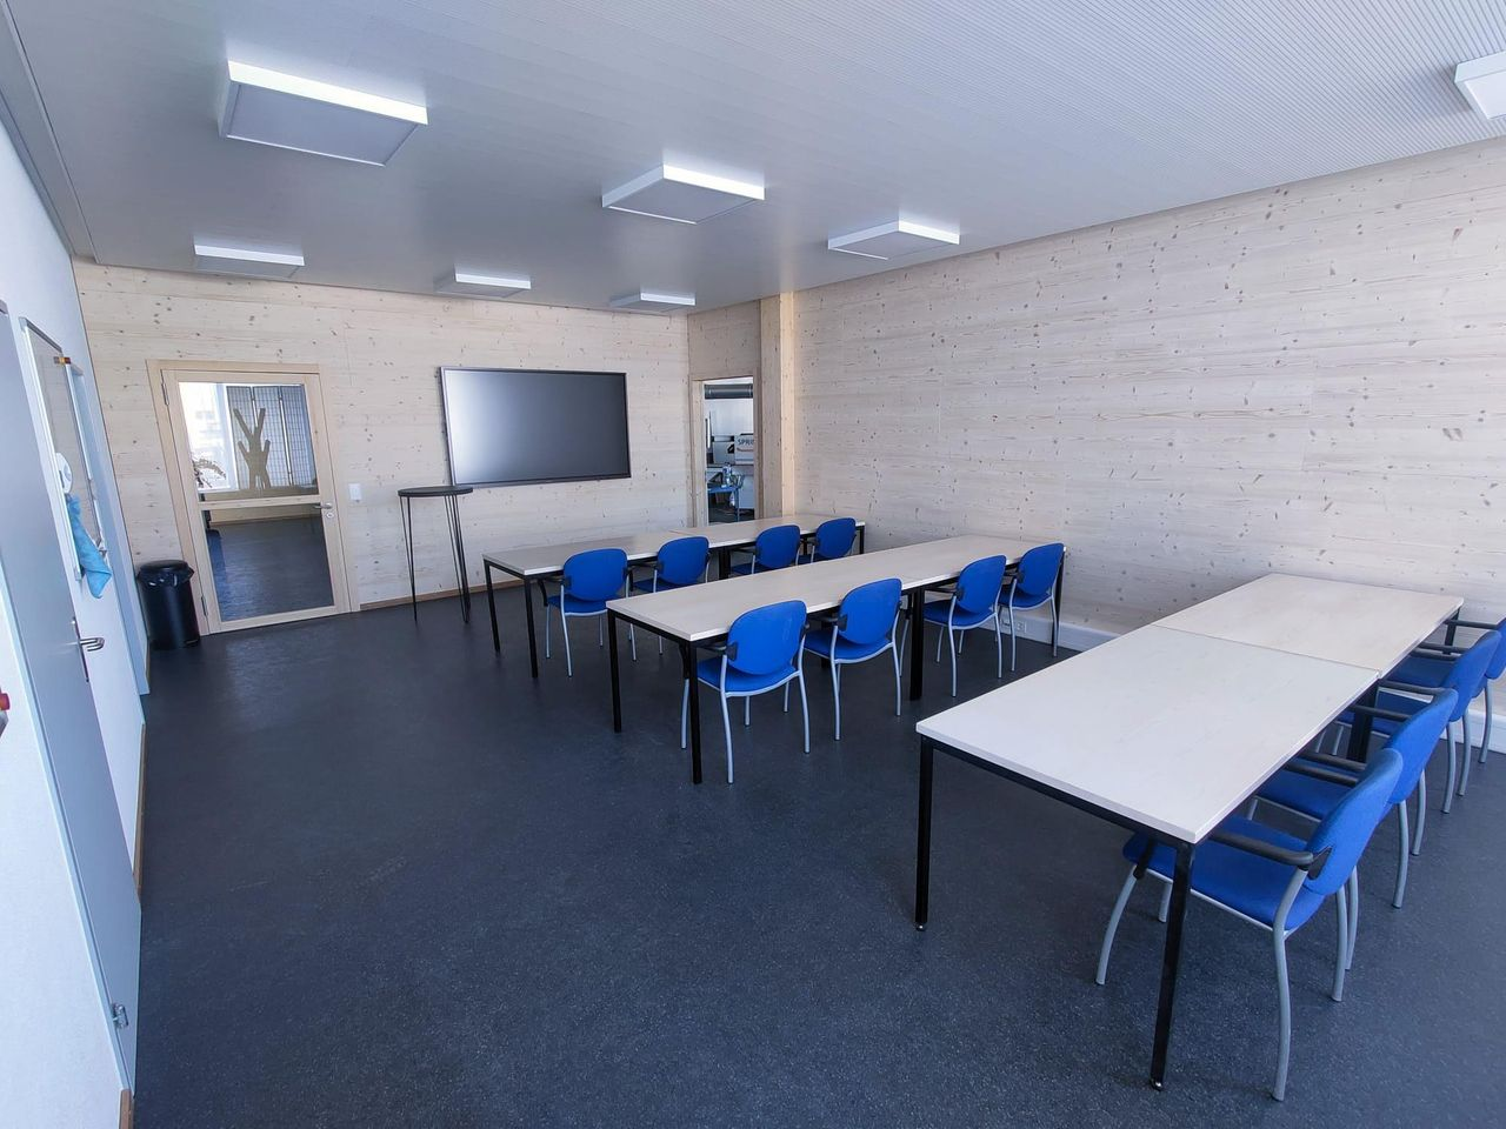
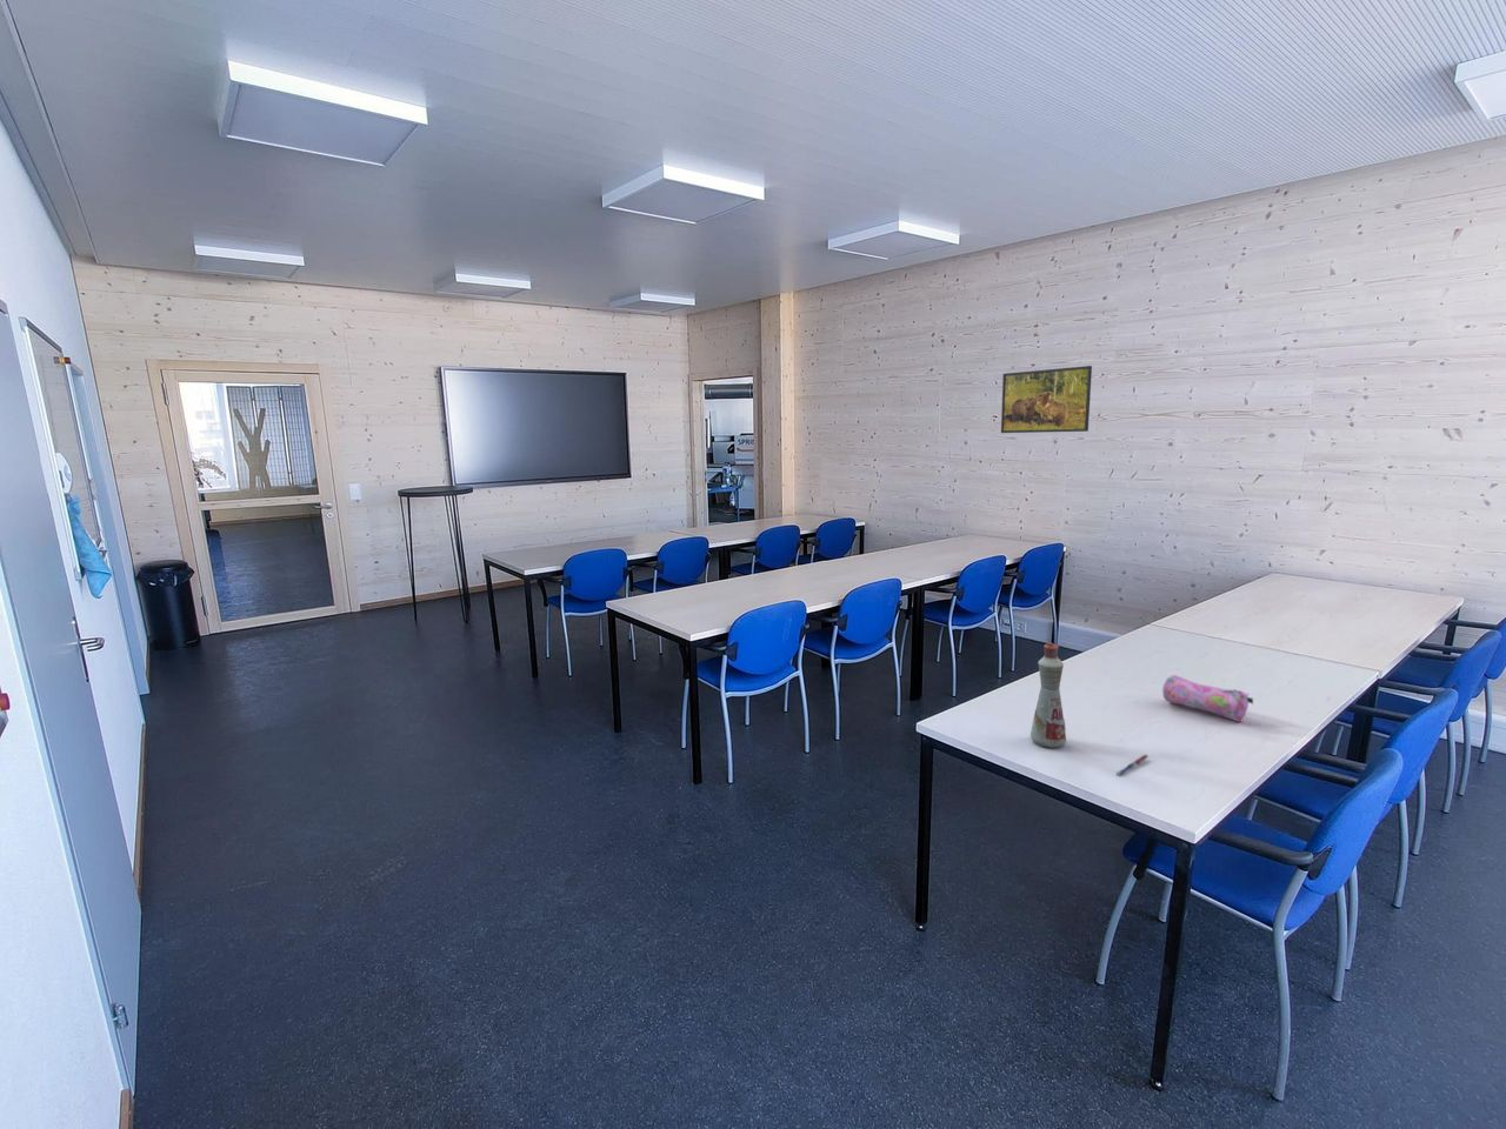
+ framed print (1044, 401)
+ bottle (1049, 693)
+ pen (1131, 764)
+ pencil case (1205, 696)
